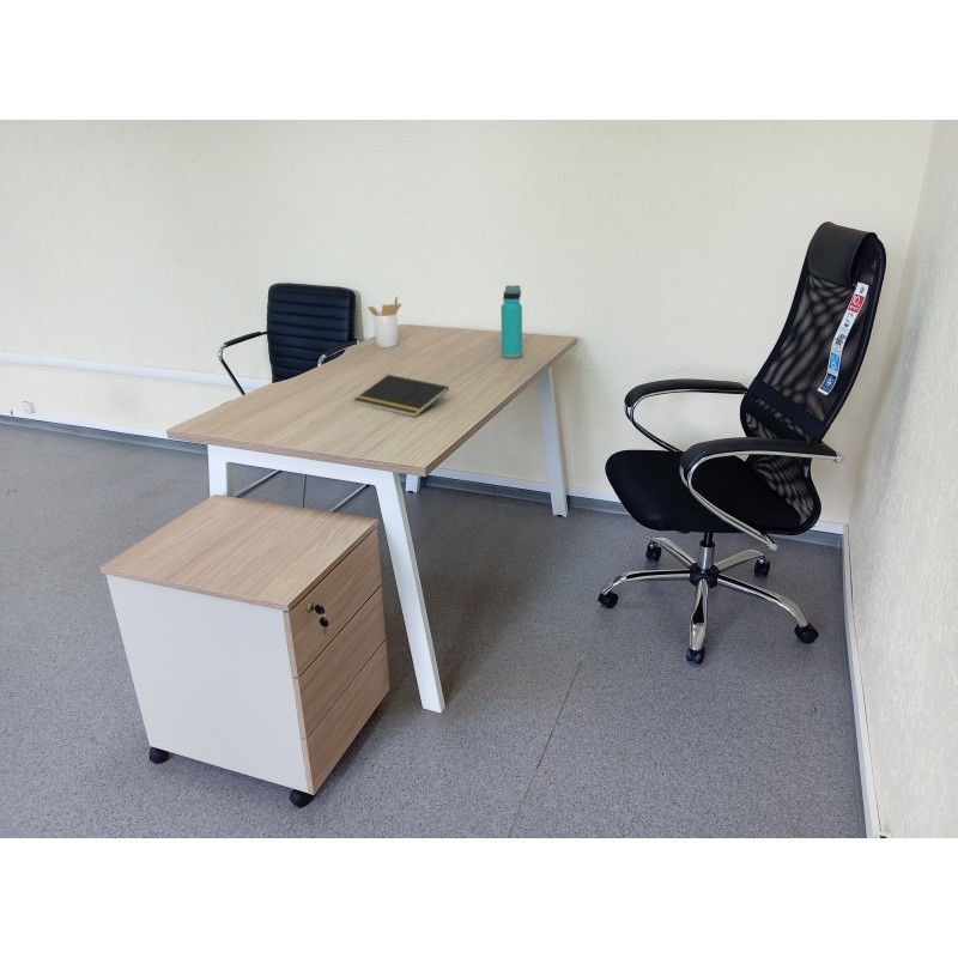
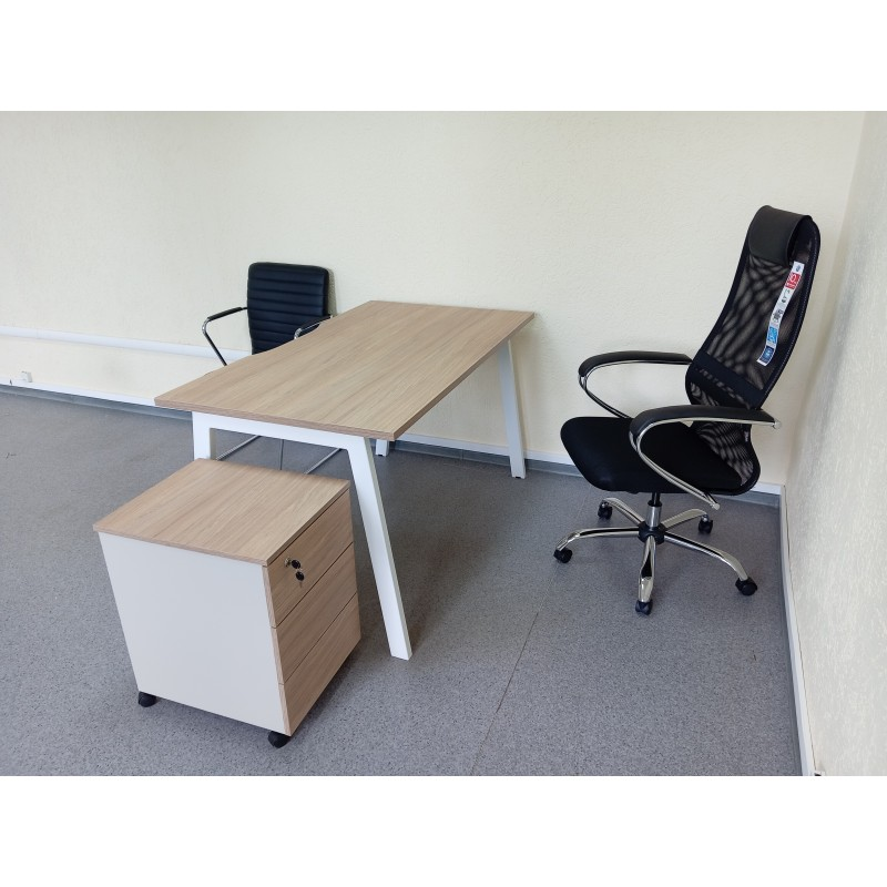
- notepad (401, 394)
- utensil holder (387, 322)
- water bottle (511, 321)
